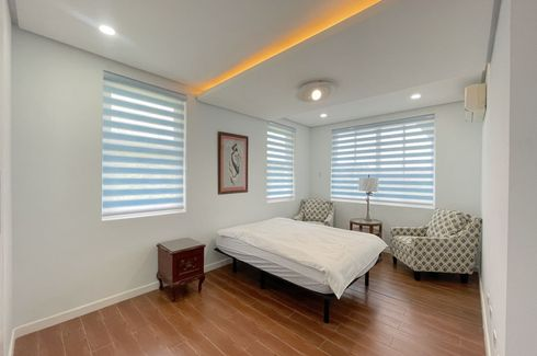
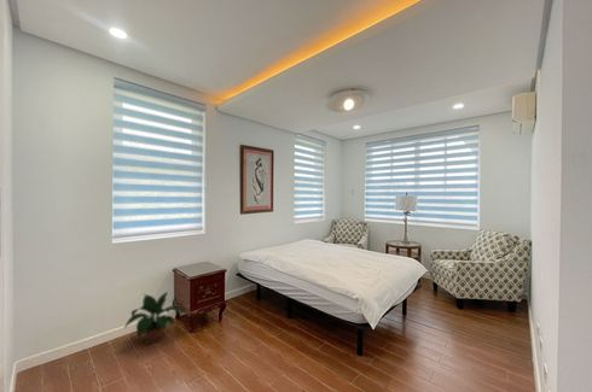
+ potted plant (153, 312)
